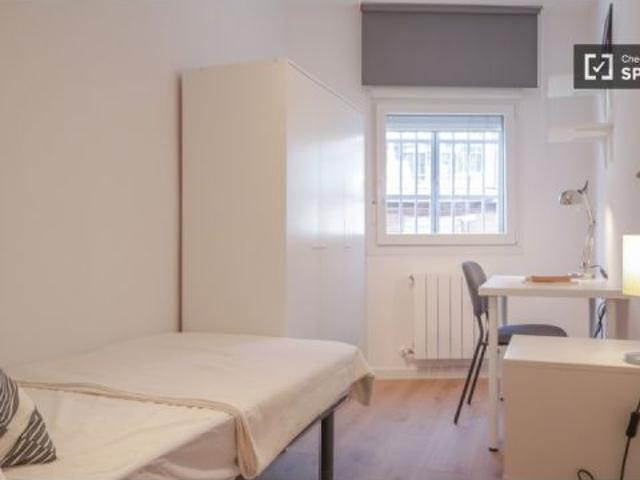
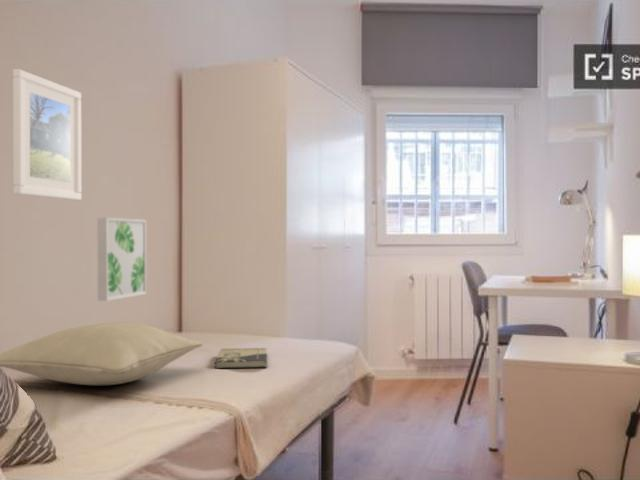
+ wall art (123, 258)
+ book (242, 357)
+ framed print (49, 139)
+ pillow (101, 352)
